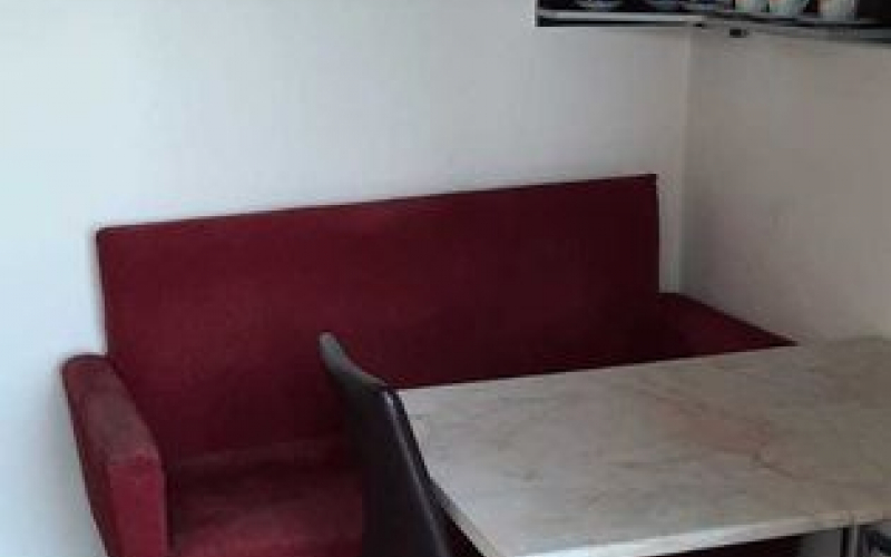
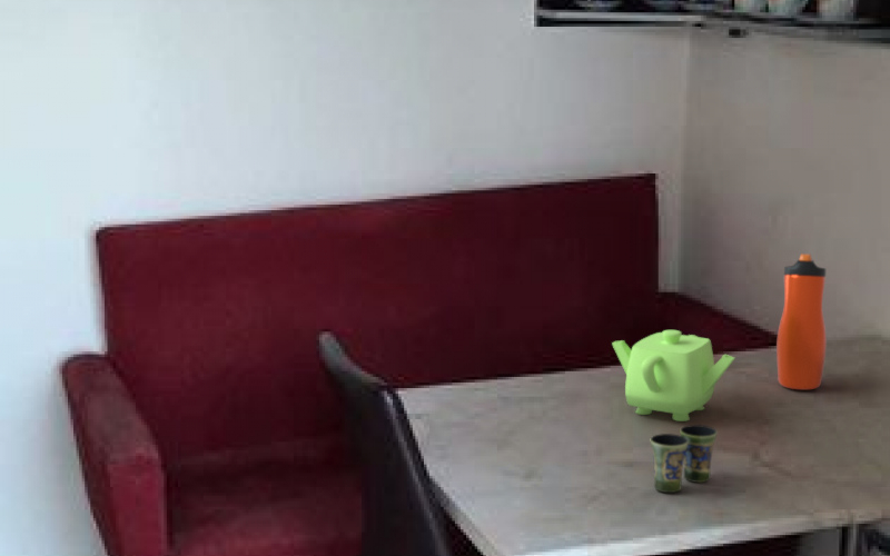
+ water bottle (802, 319)
+ teapot (671, 370)
+ cup (683, 458)
